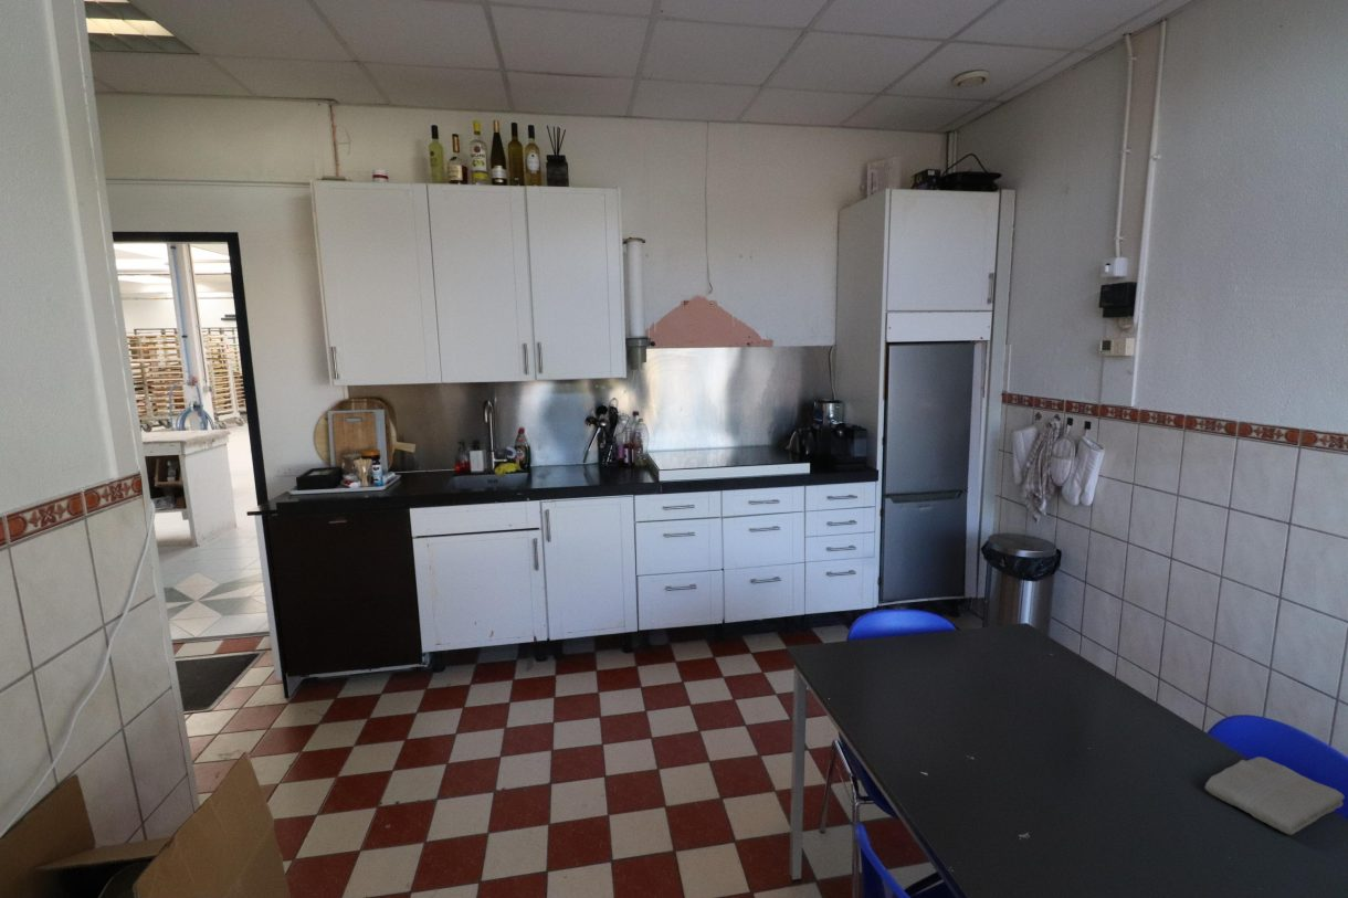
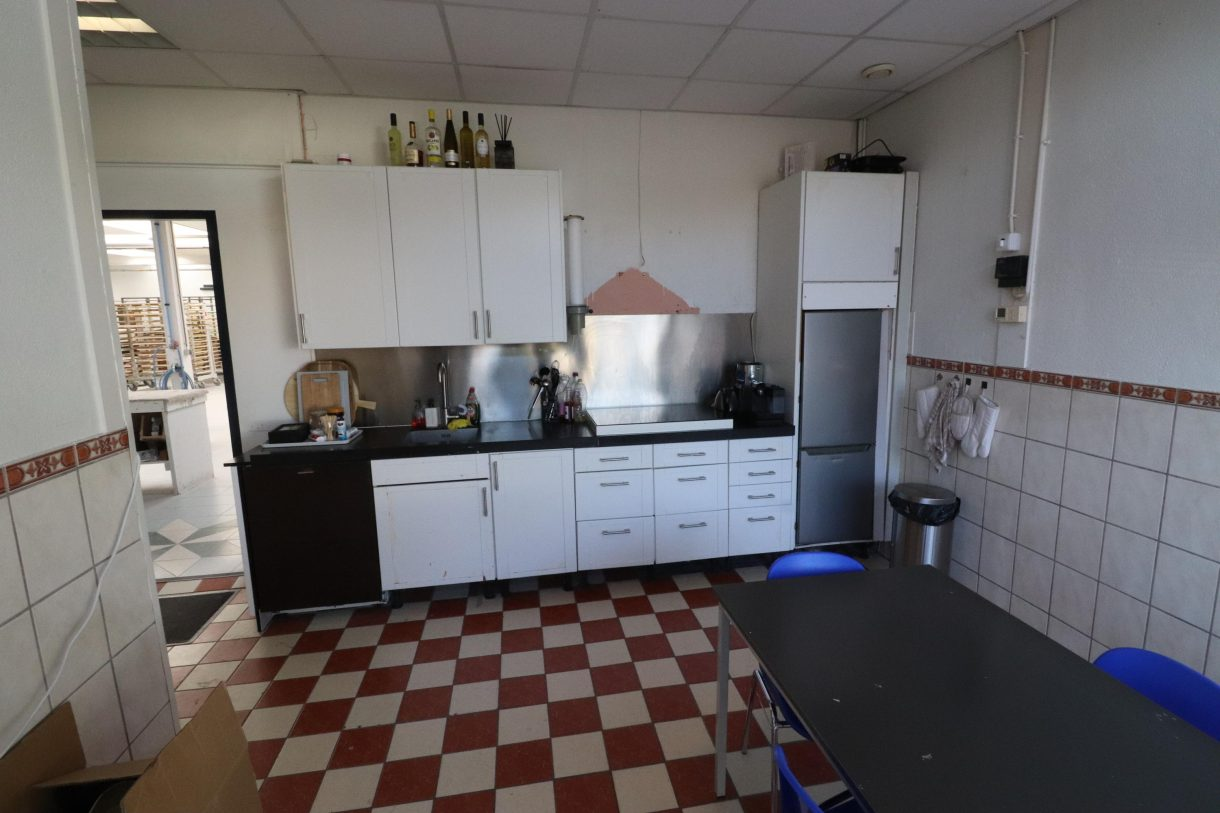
- washcloth (1274, 792)
